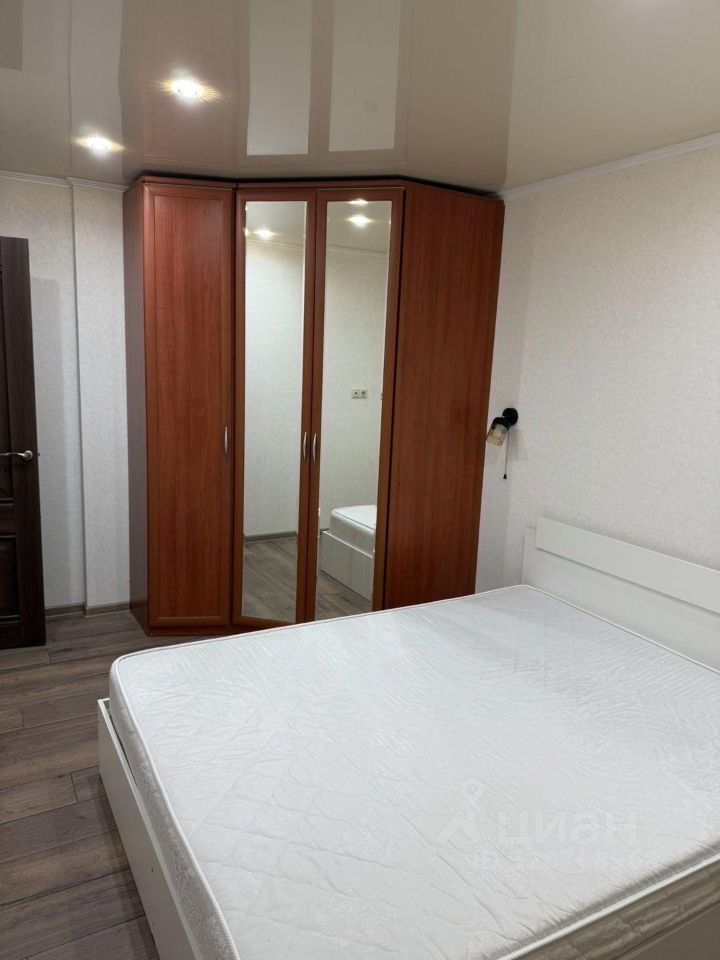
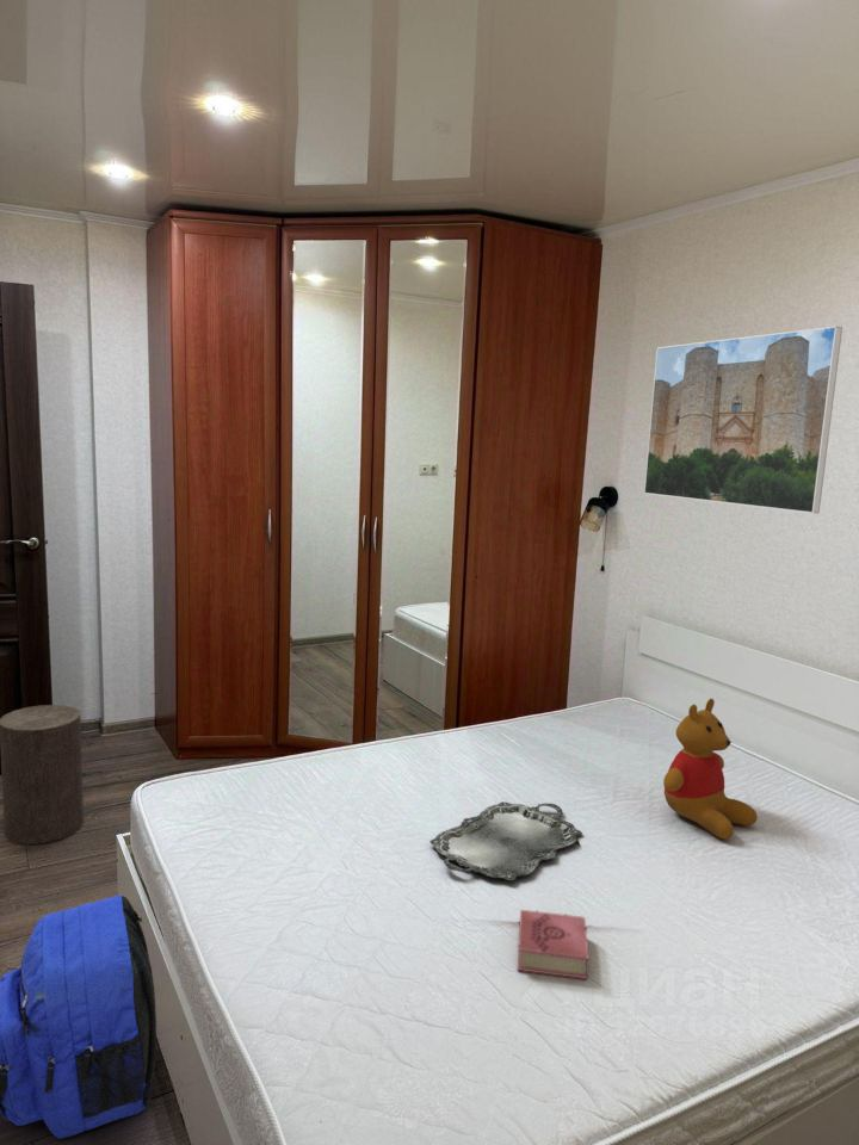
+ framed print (729, 421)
+ stool (42, 772)
+ teddy bear (712, 763)
+ book (551, 941)
+ backpack (76, 1008)
+ serving tray (507, 837)
